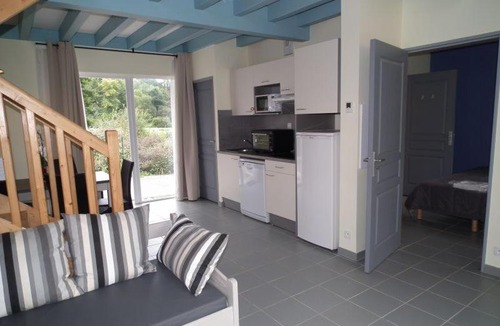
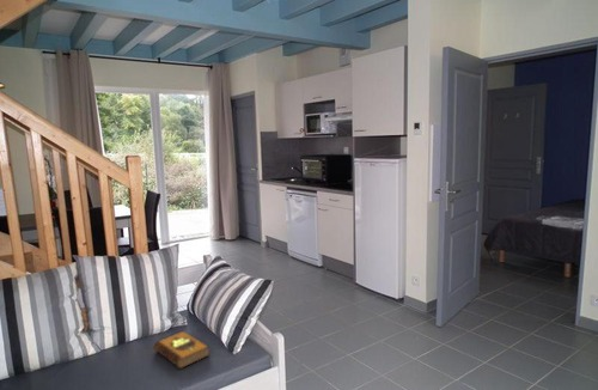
+ hardback book (181, 348)
